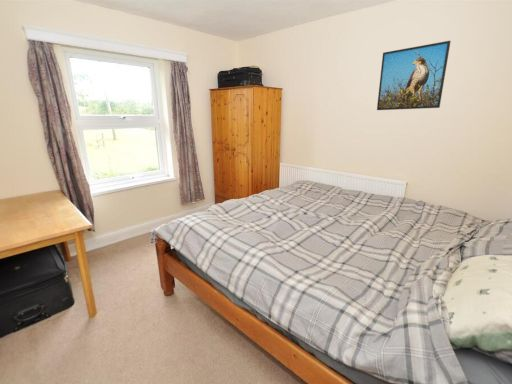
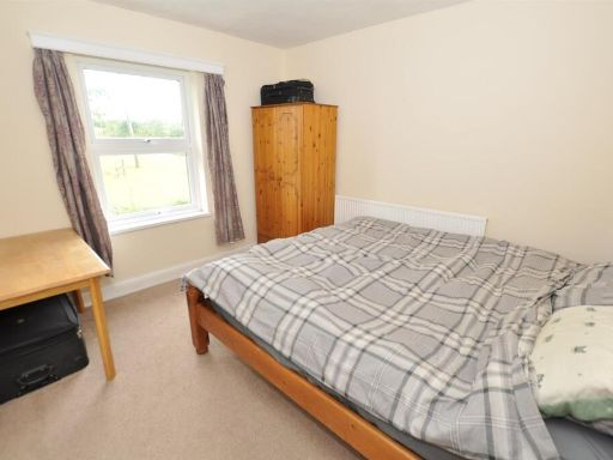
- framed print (410, 79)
